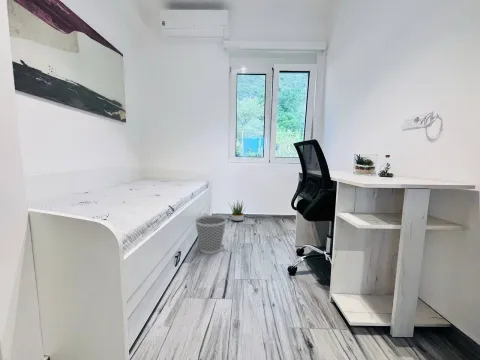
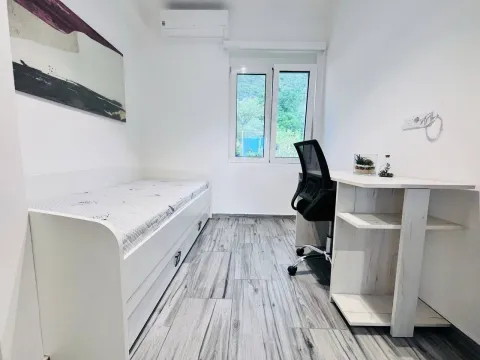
- potted plant (237, 210)
- wastebasket (210, 234)
